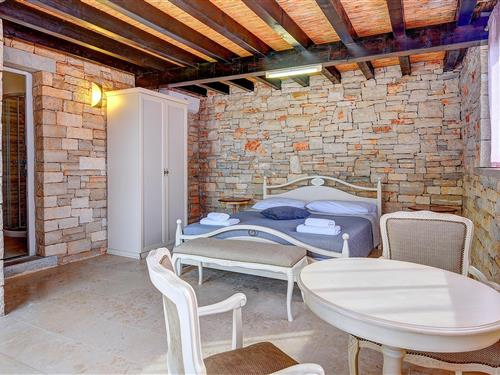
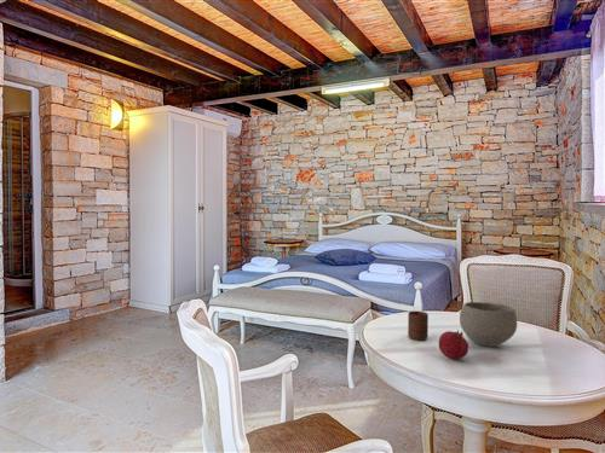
+ fruit (453, 344)
+ bowl (486, 324)
+ cup (416, 324)
